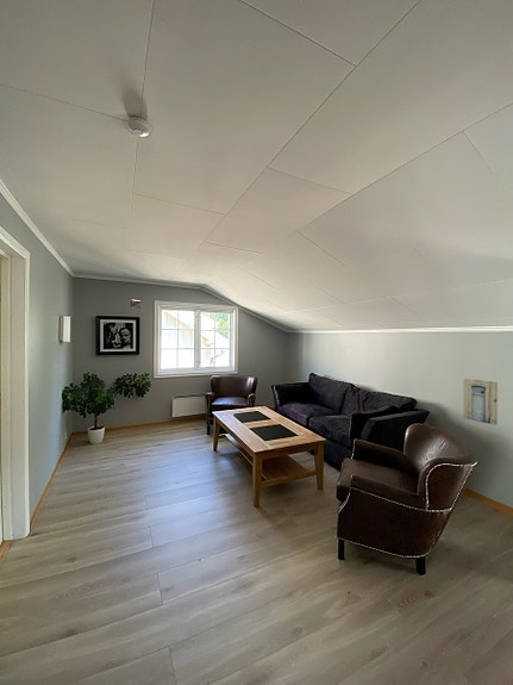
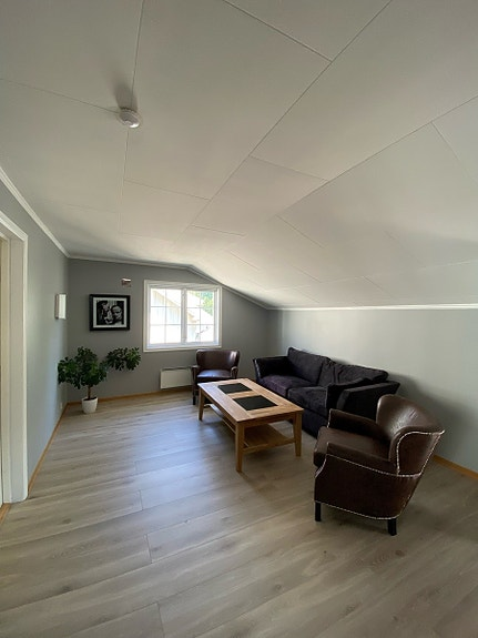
- wall art (480, 400)
